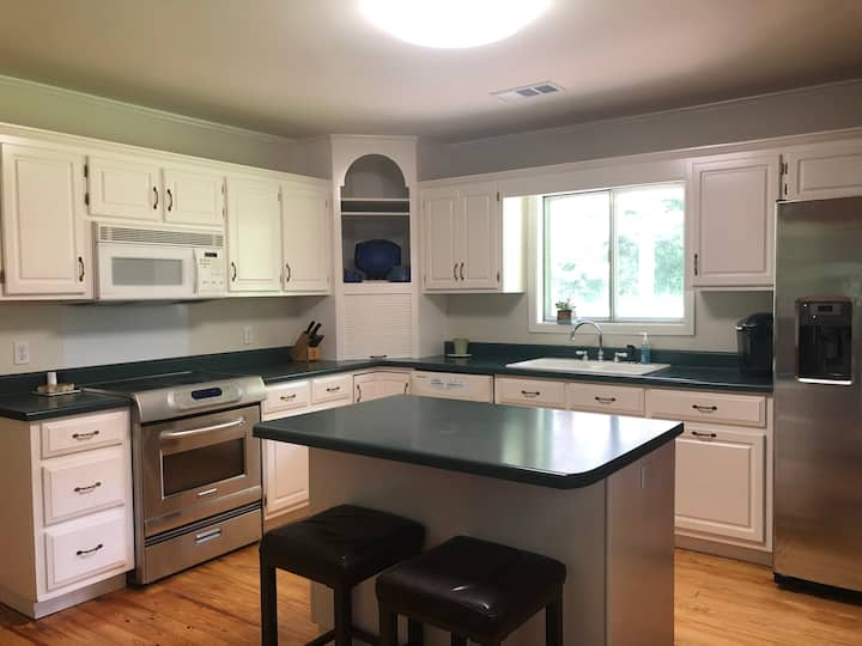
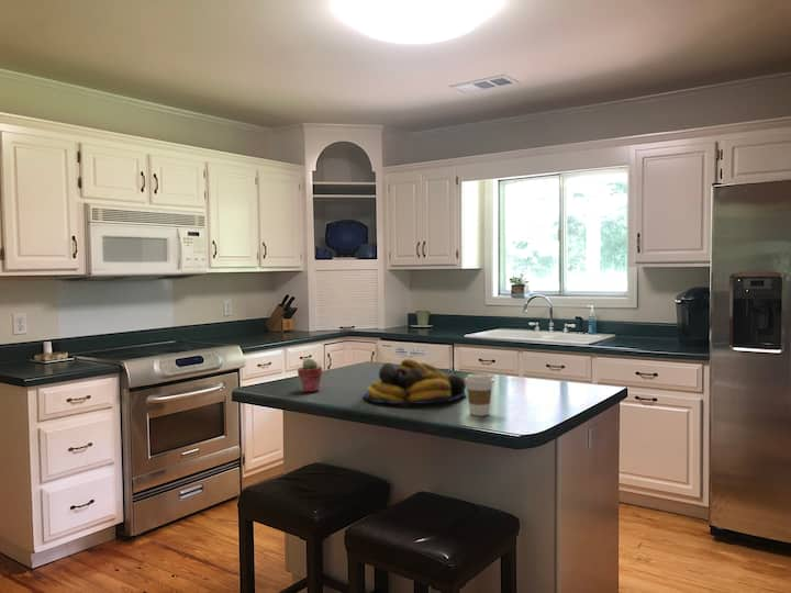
+ potted succulent (310, 374)
+ coffee cup (479, 394)
+ fruit bowl (413, 378)
